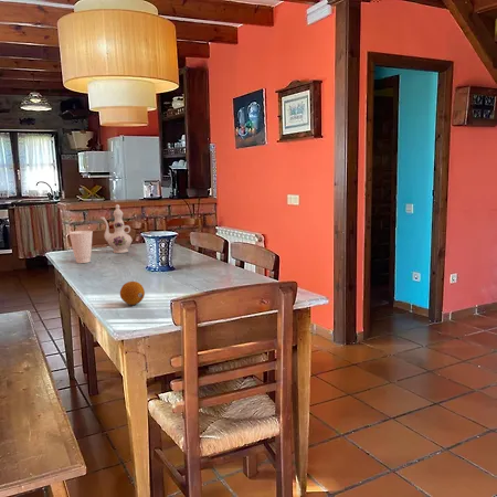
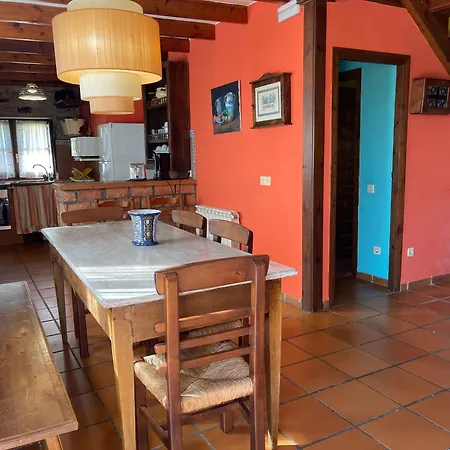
- chinaware (115, 228)
- cup (82, 246)
- fruit (131, 293)
